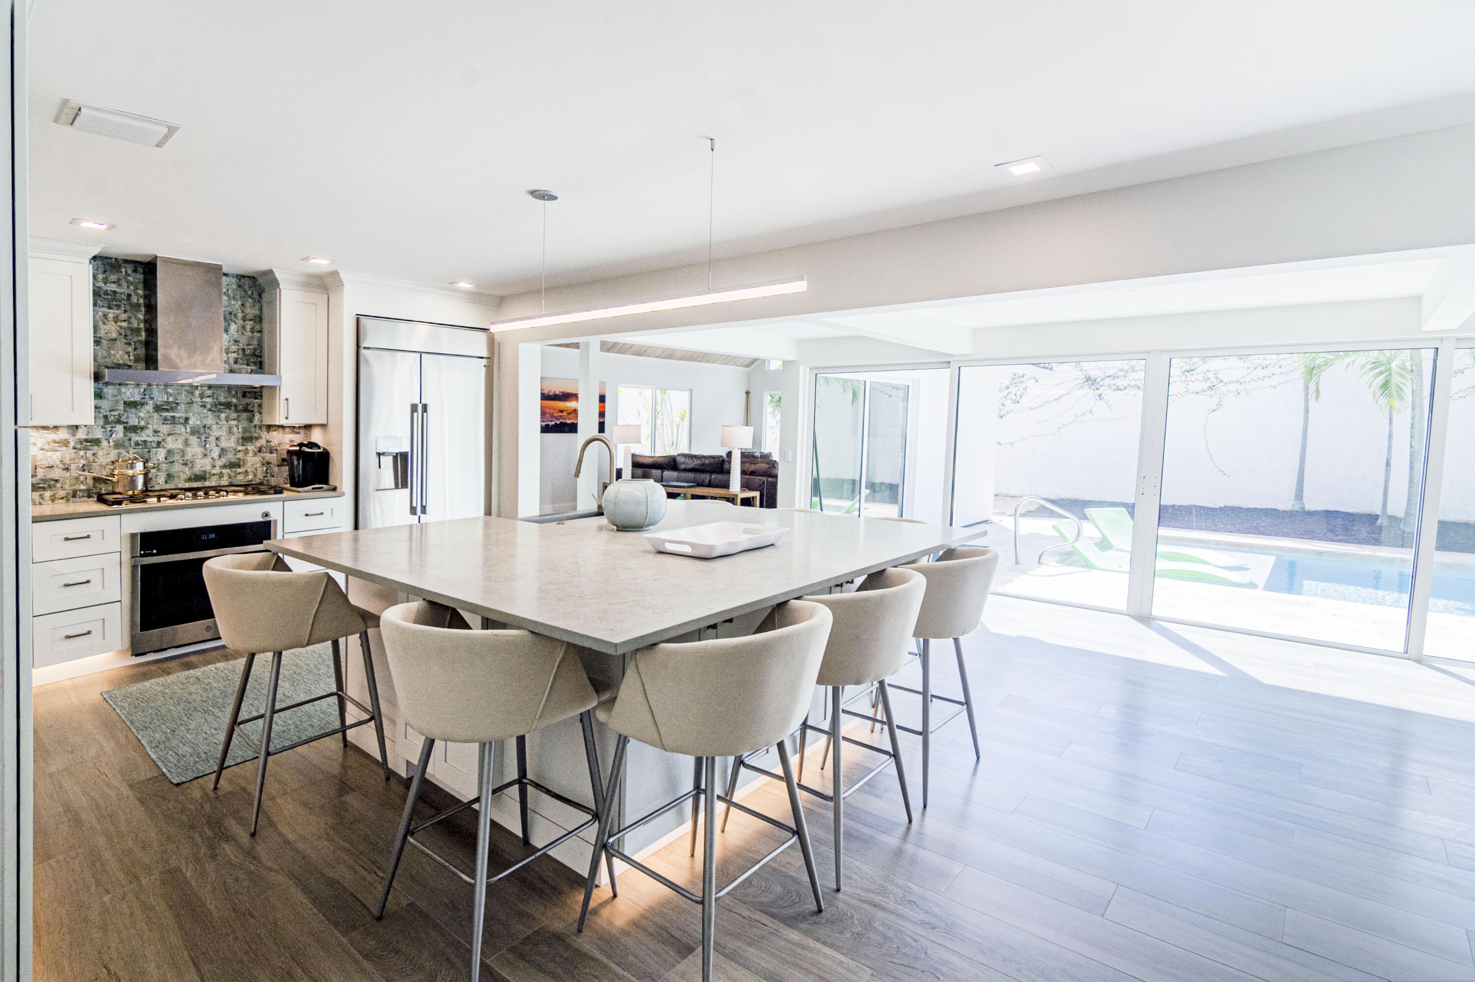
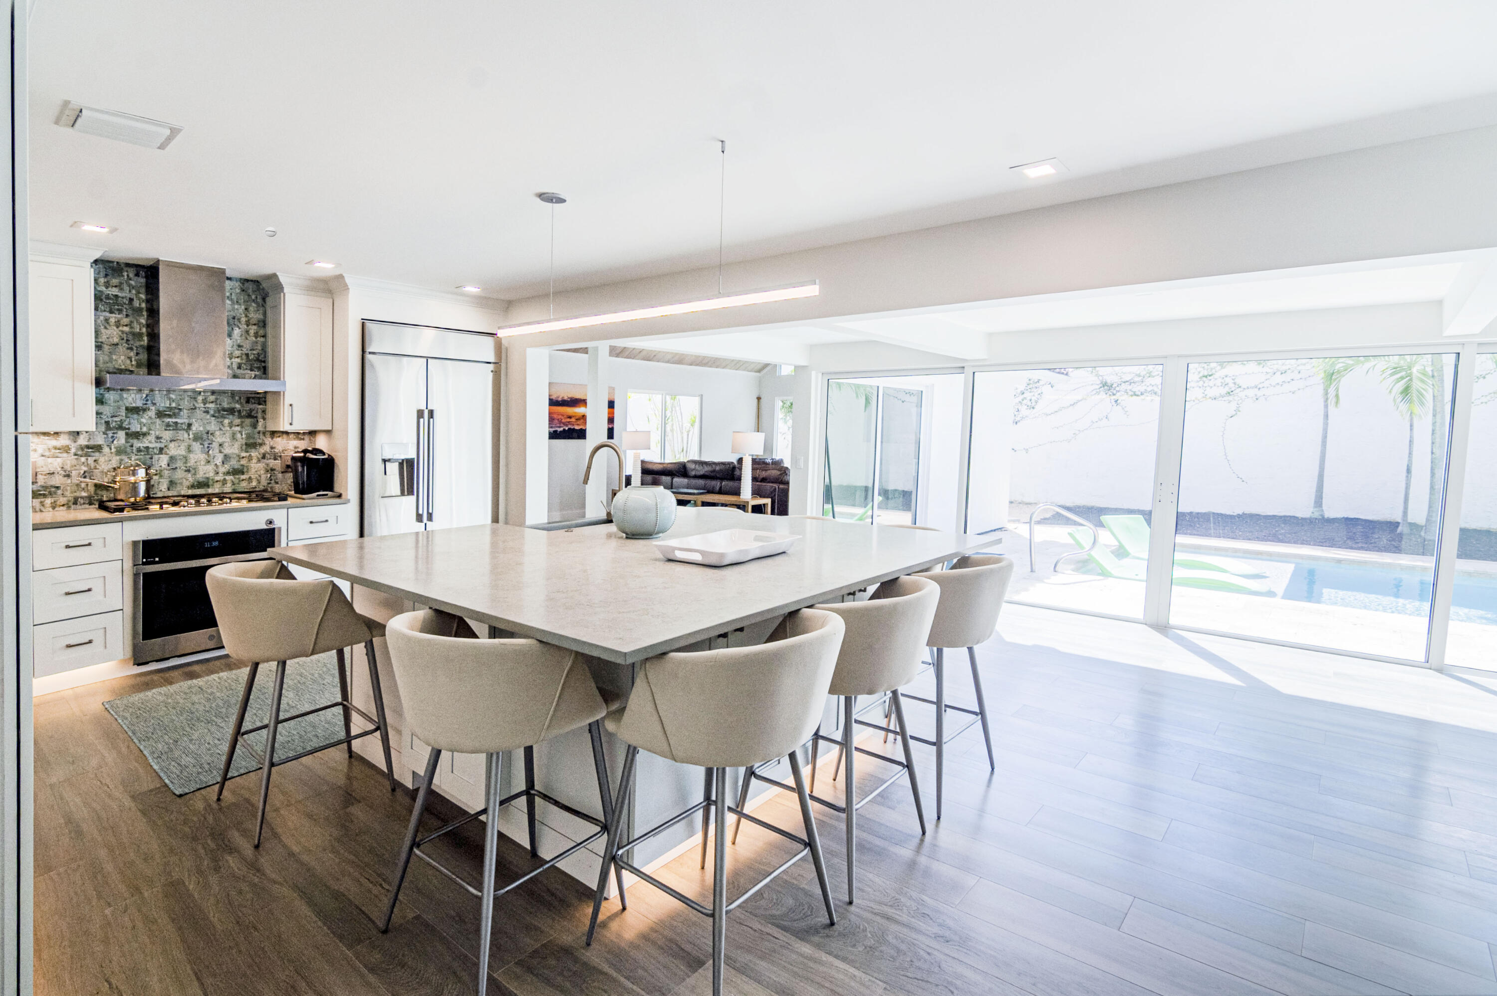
+ smoke detector (270, 232)
